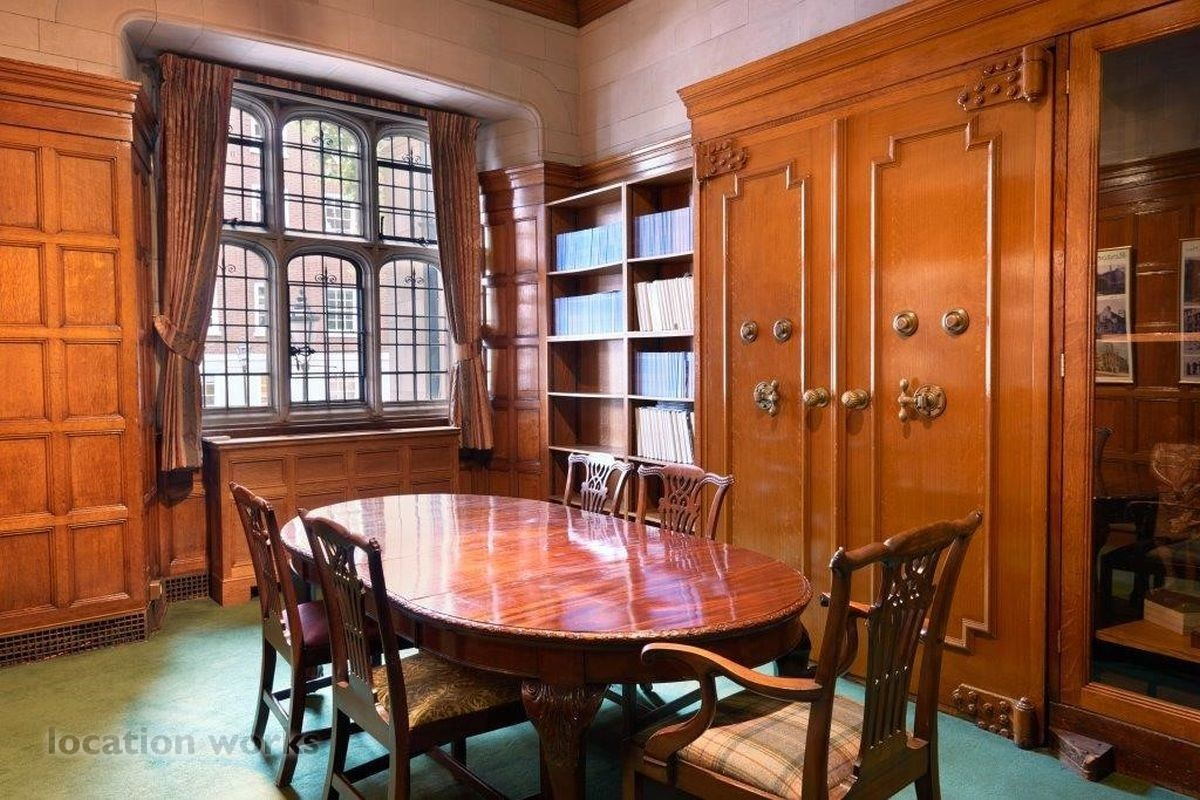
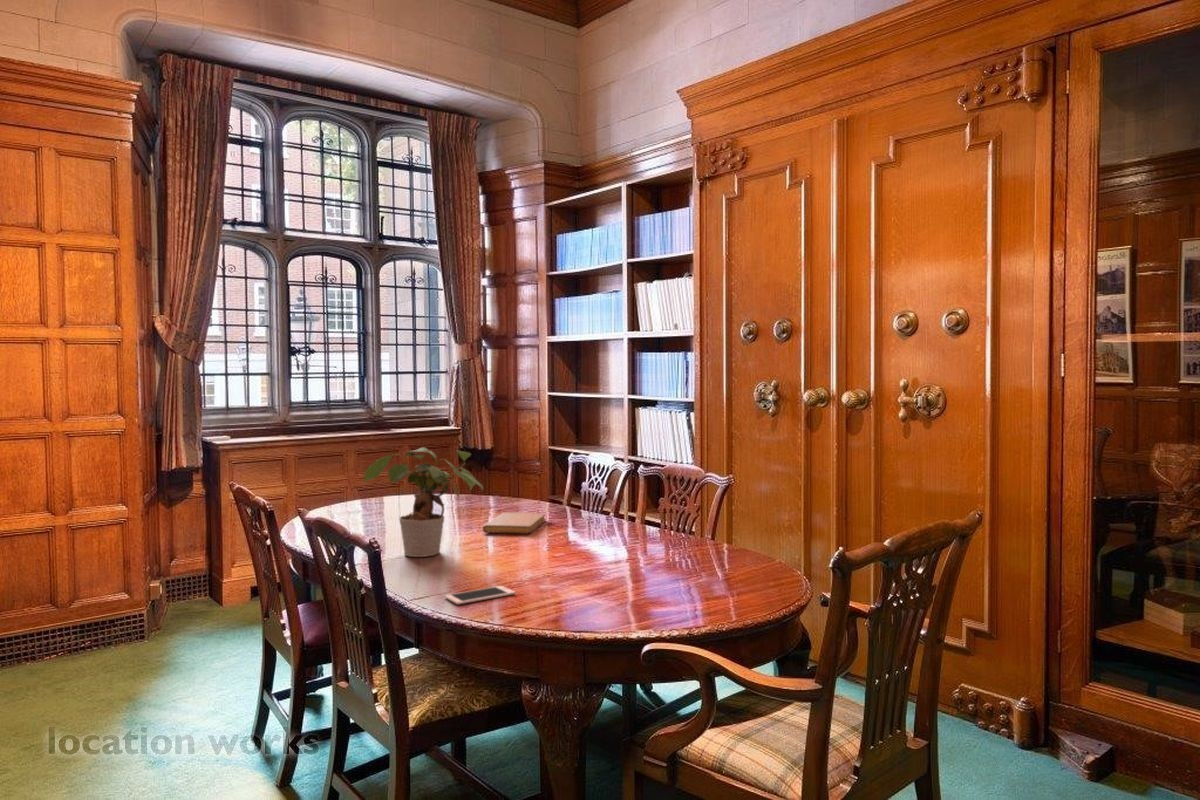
+ potted plant (433, 499)
+ cell phone (480, 594)
+ notebook (515, 522)
